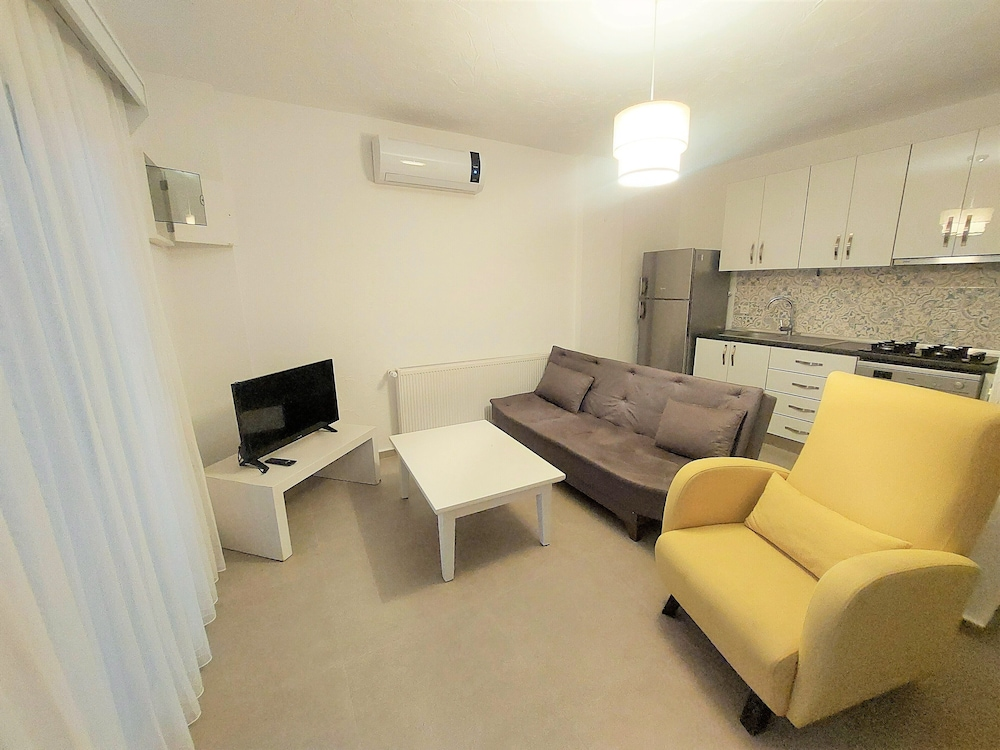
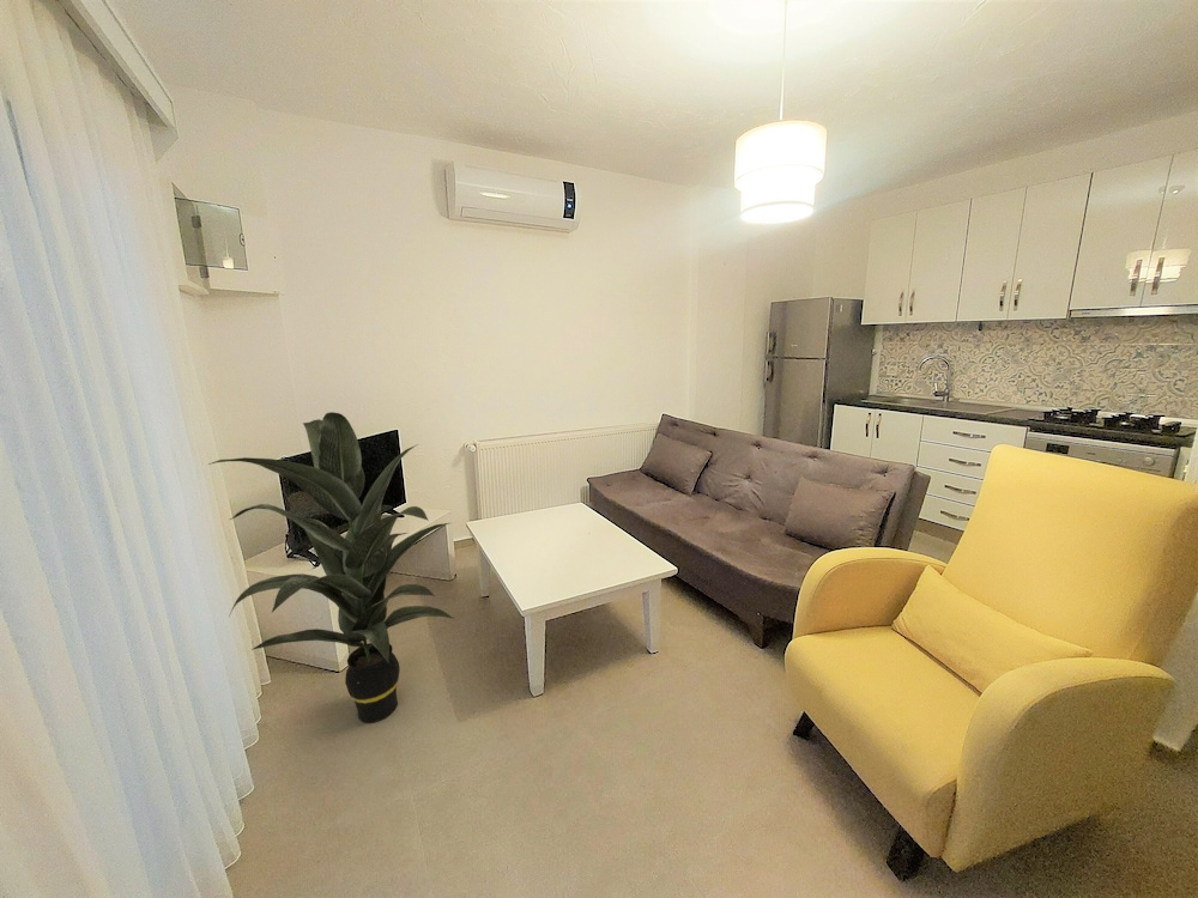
+ indoor plant (349, 575)
